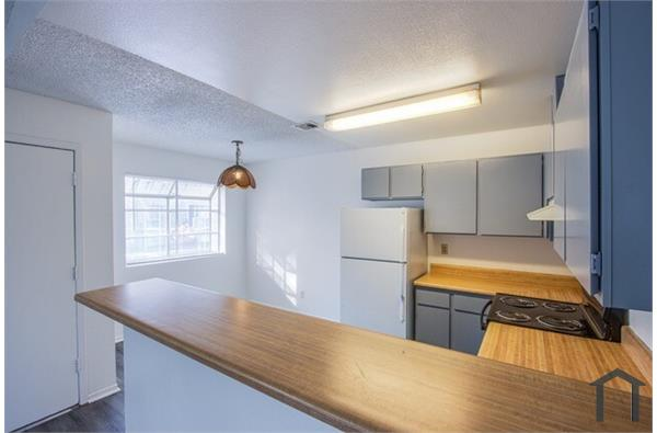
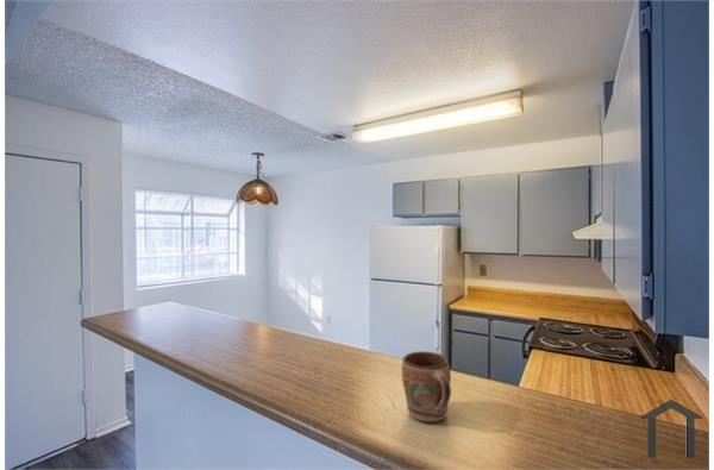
+ mug (426, 387)
